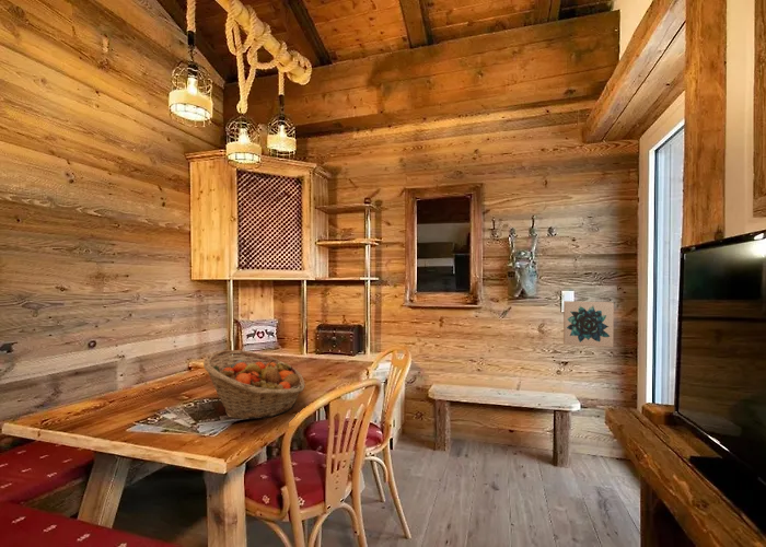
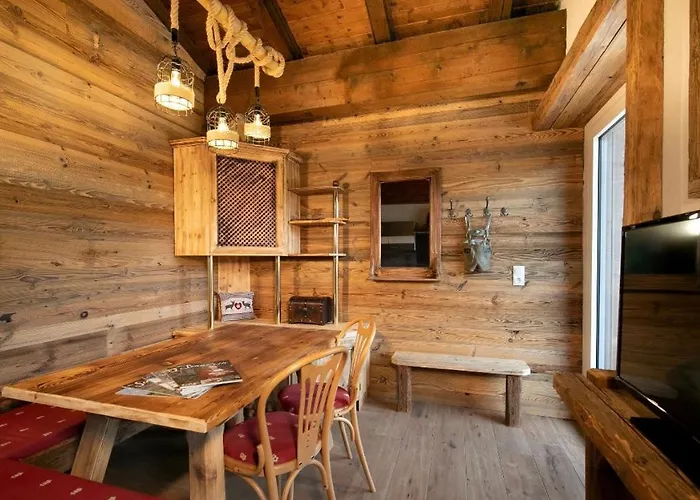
- fruit basket (256, 379)
- wall art (588, 323)
